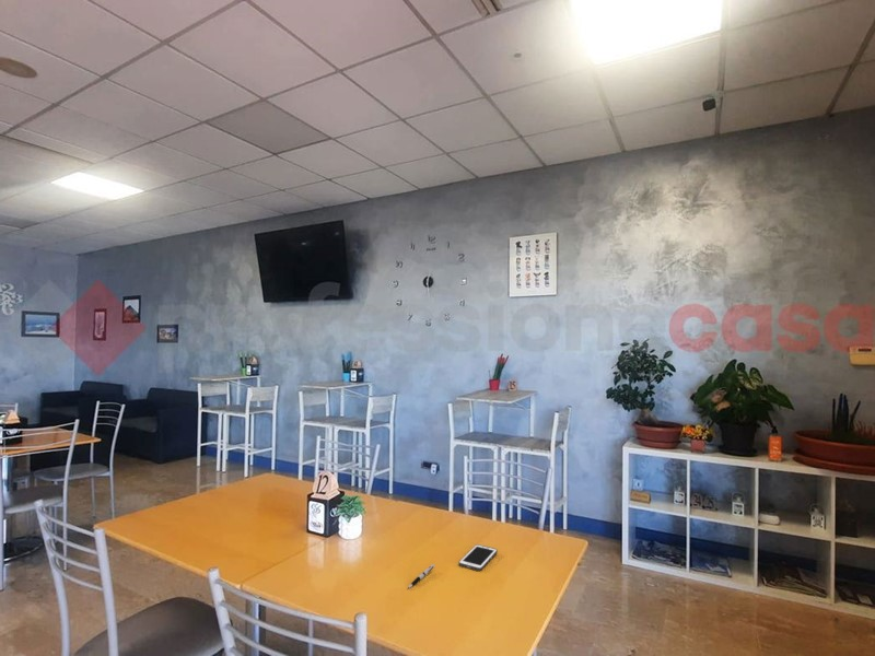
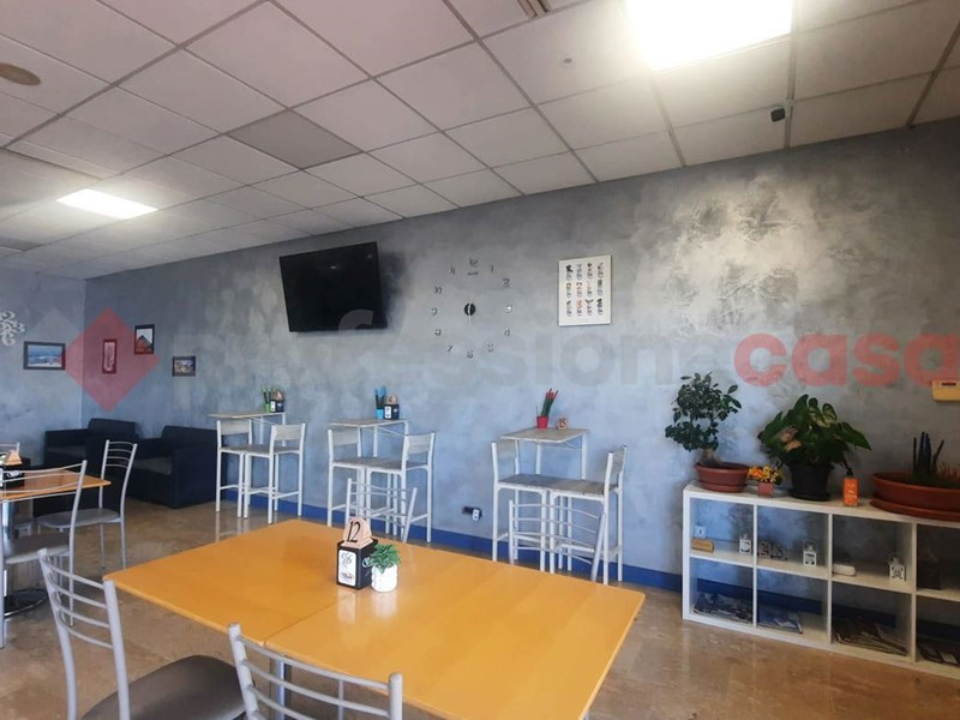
- cell phone (478, 557)
- pen (421, 576)
